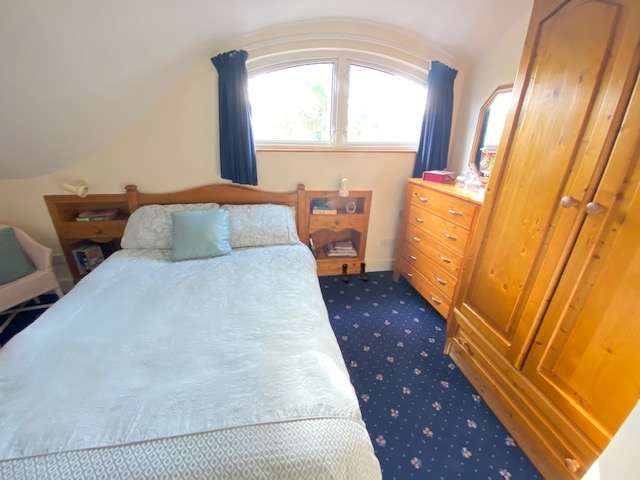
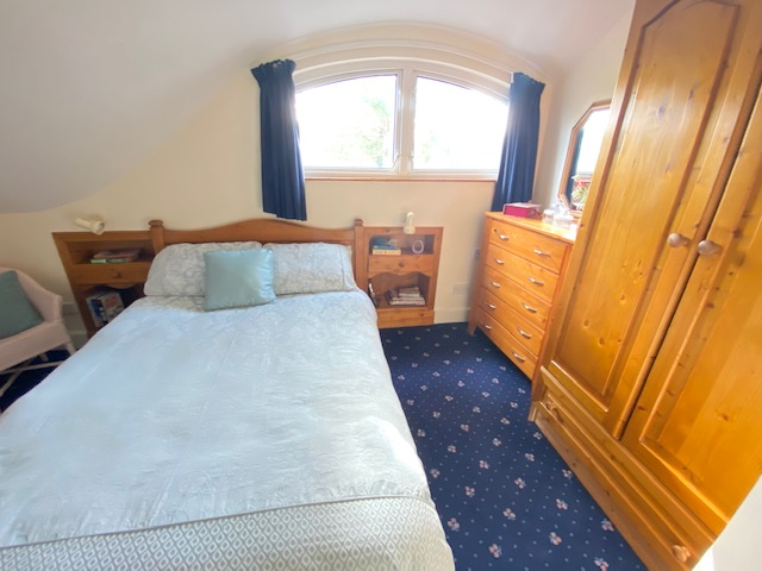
- boots (360, 272)
